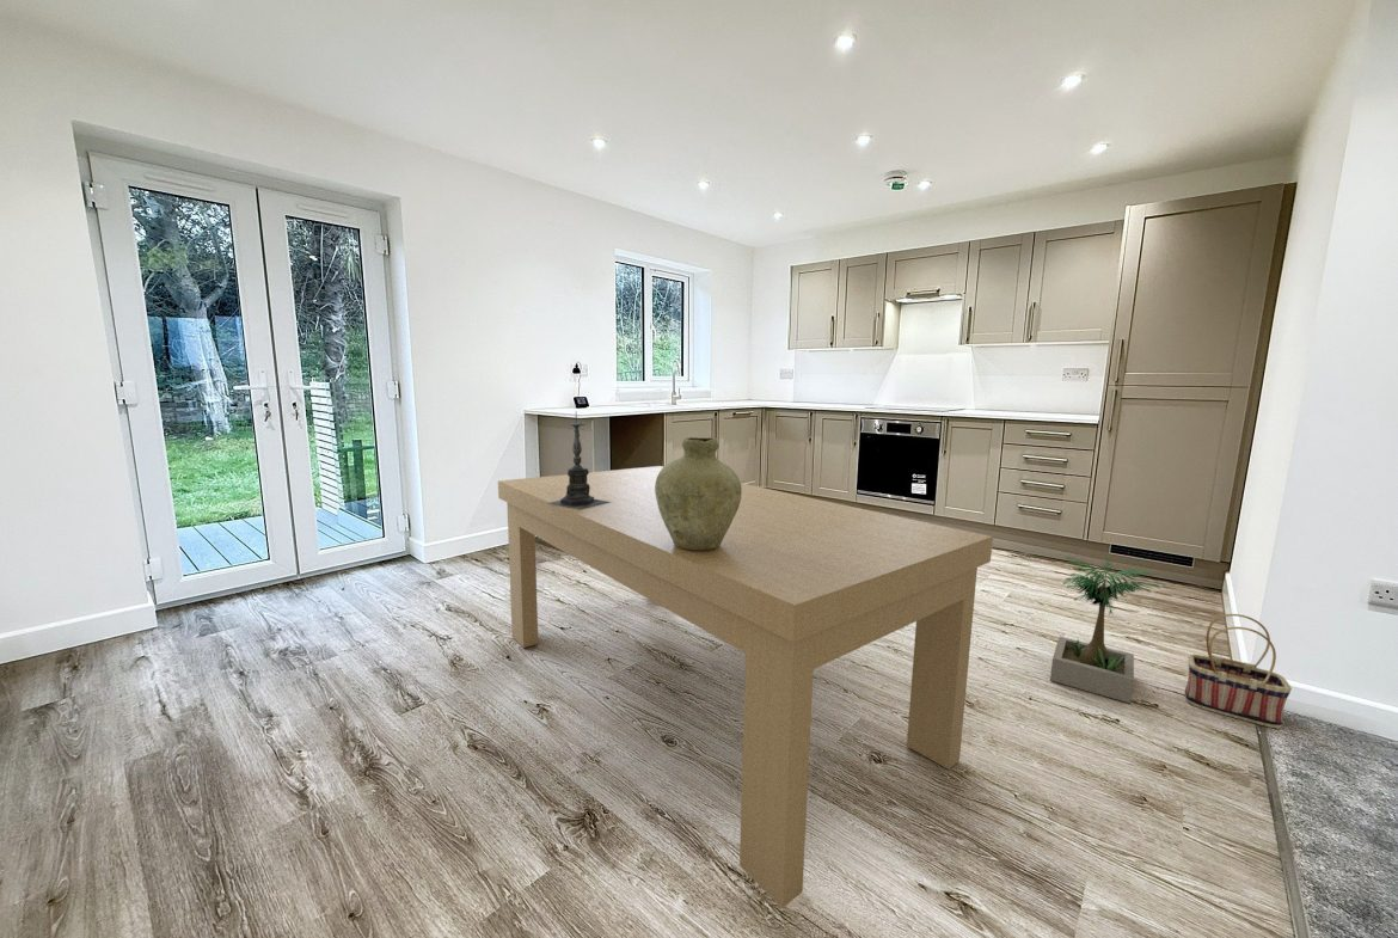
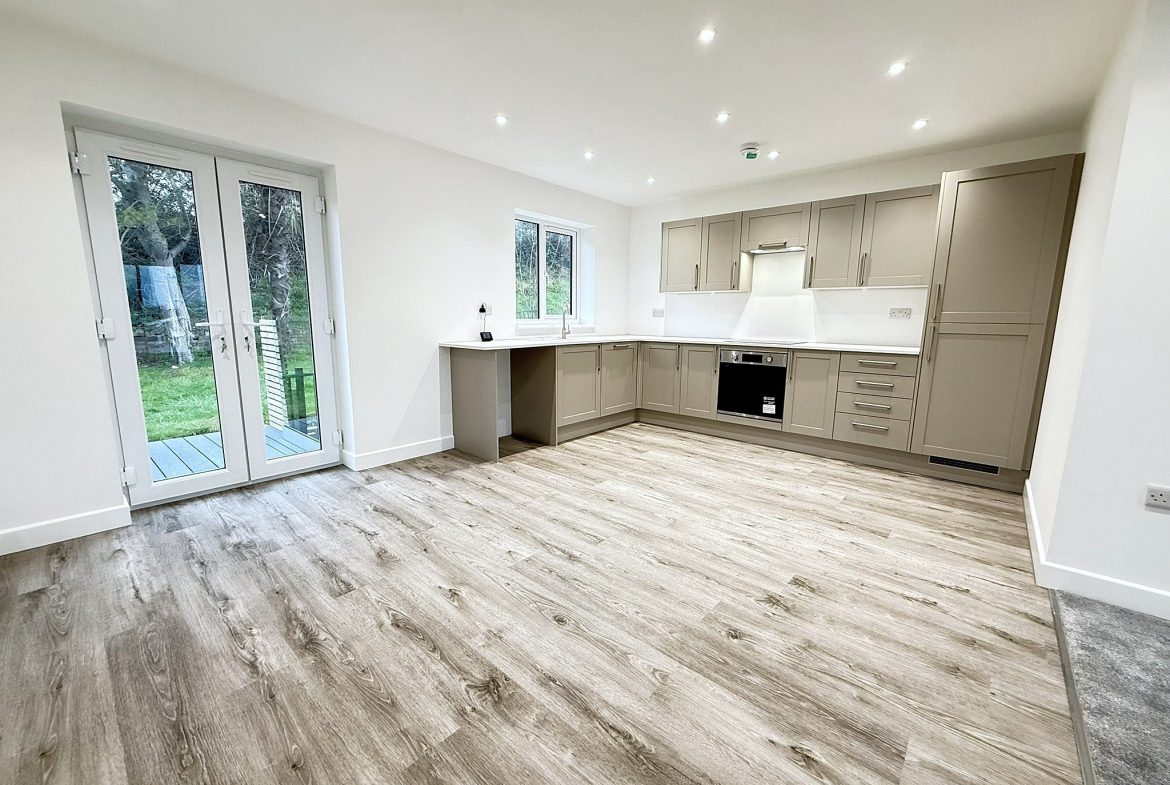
- candle holder (577, 455)
- vase (698, 491)
- dining table (722, 589)
- potted plant (1103, 624)
- basket (1237, 666)
